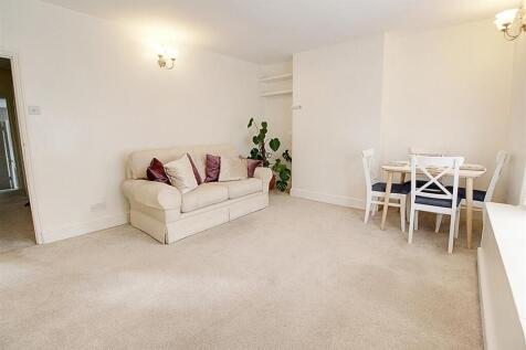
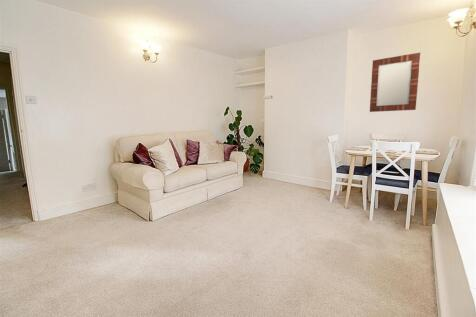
+ home mirror (393, 84)
